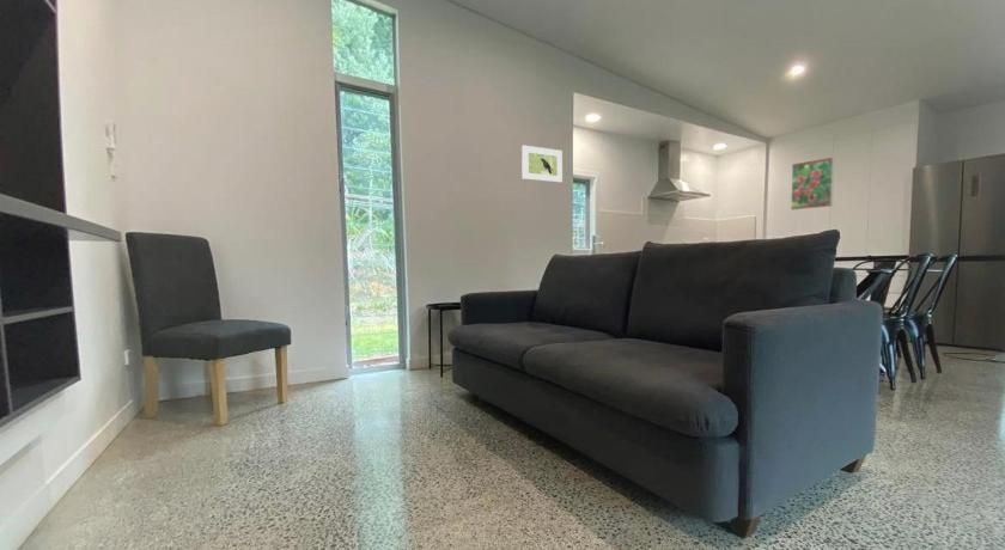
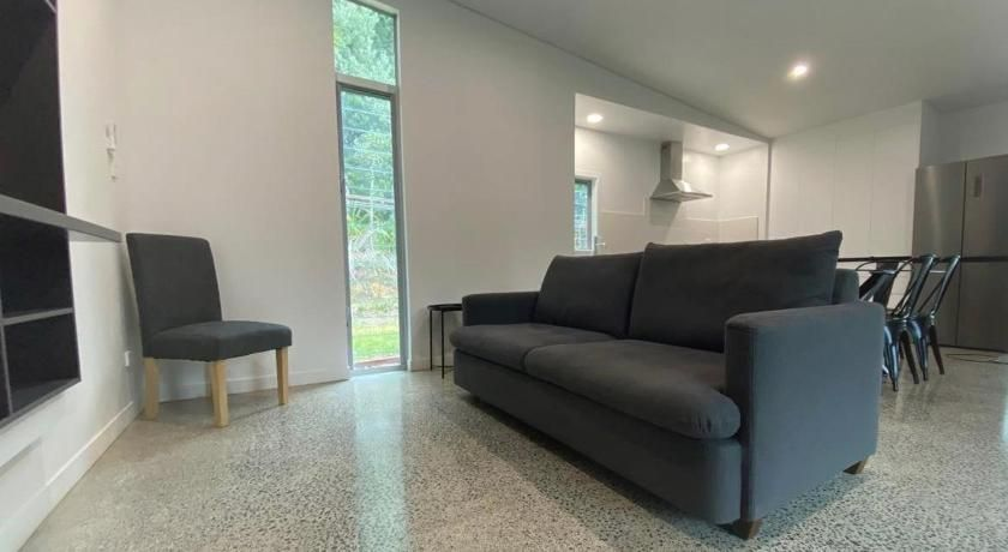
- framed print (811, 184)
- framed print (542, 164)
